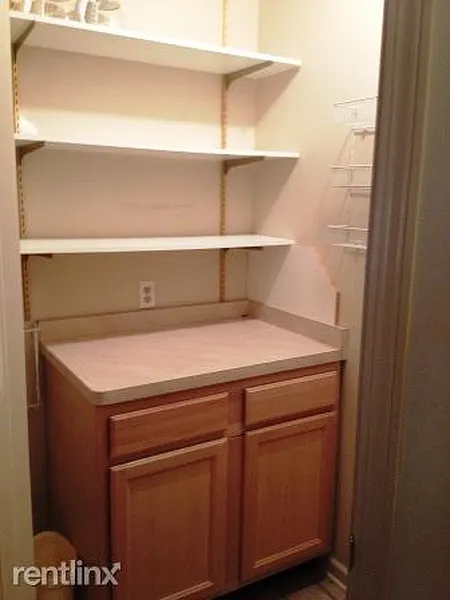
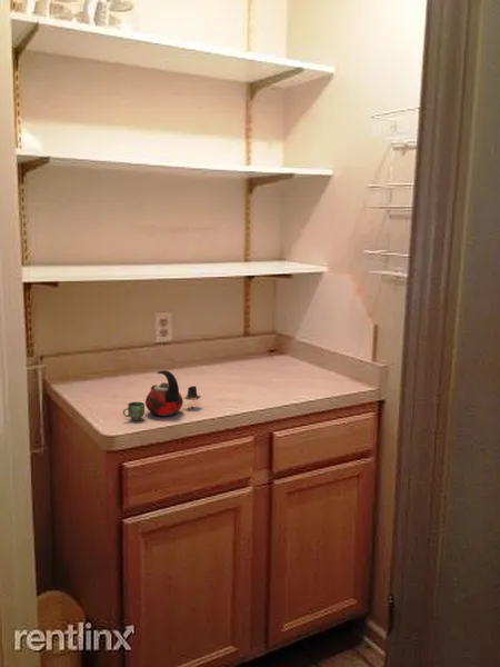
+ kettle (162, 392)
